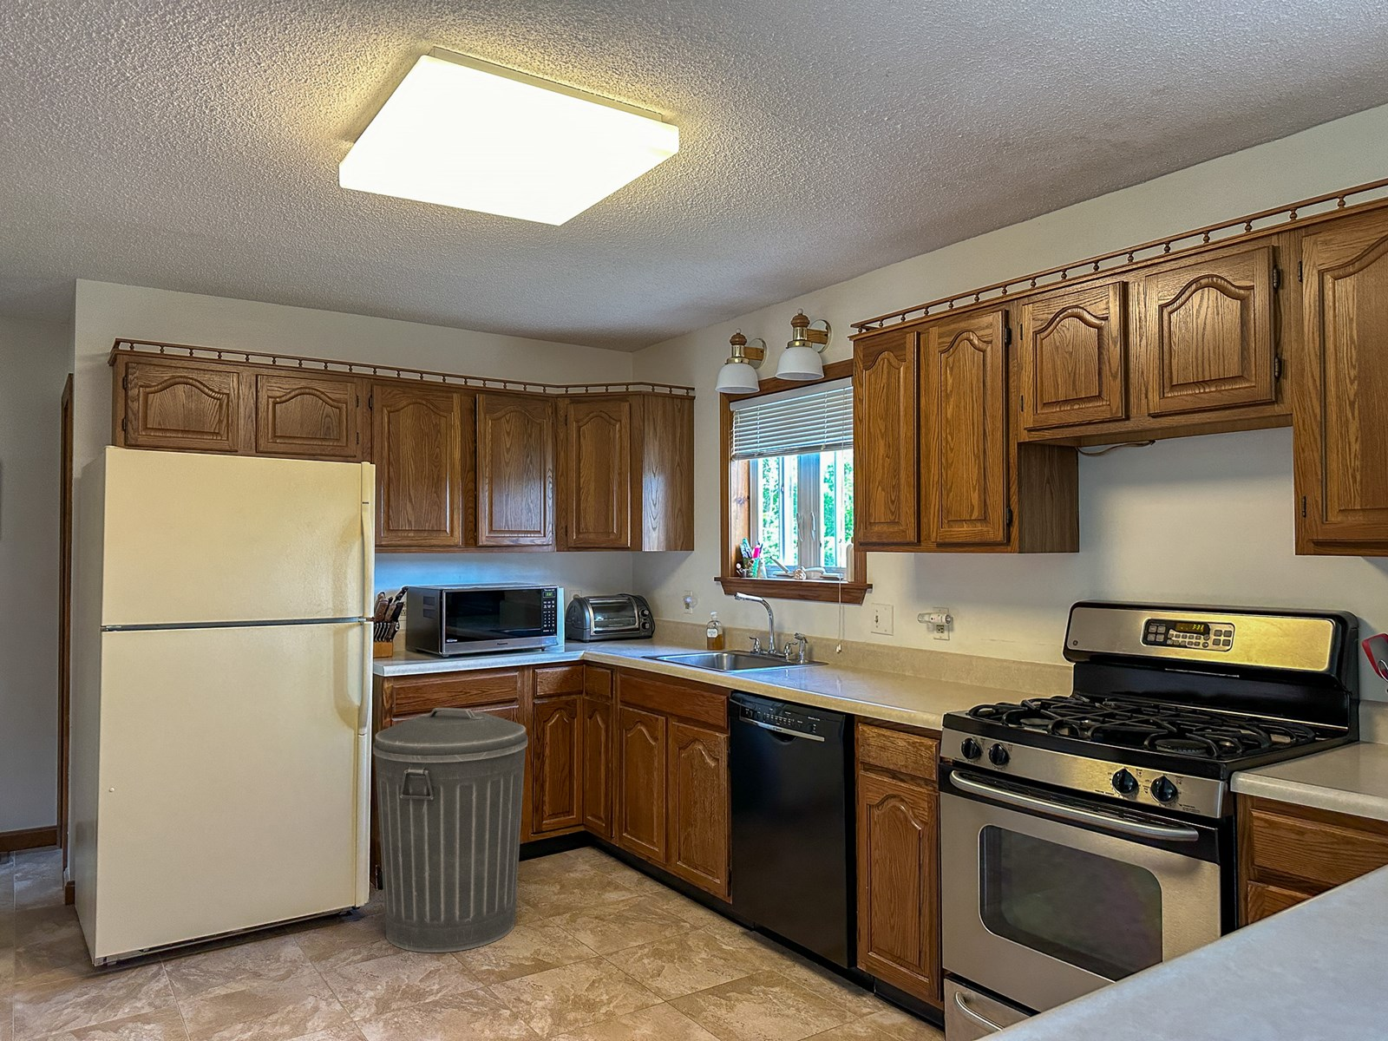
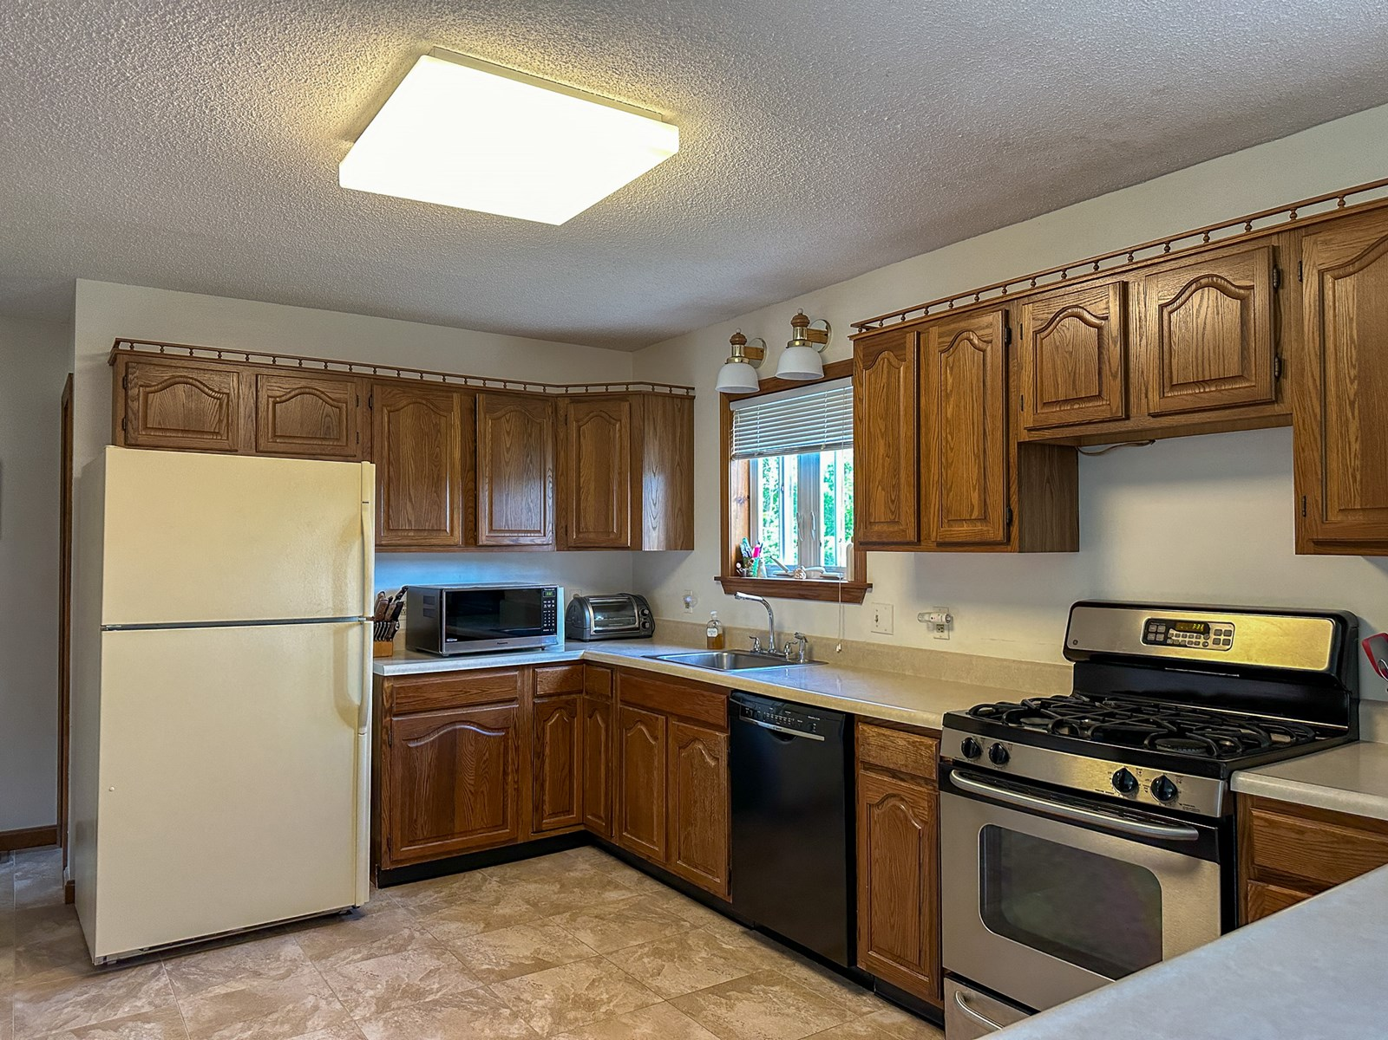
- trash can (451, 817)
